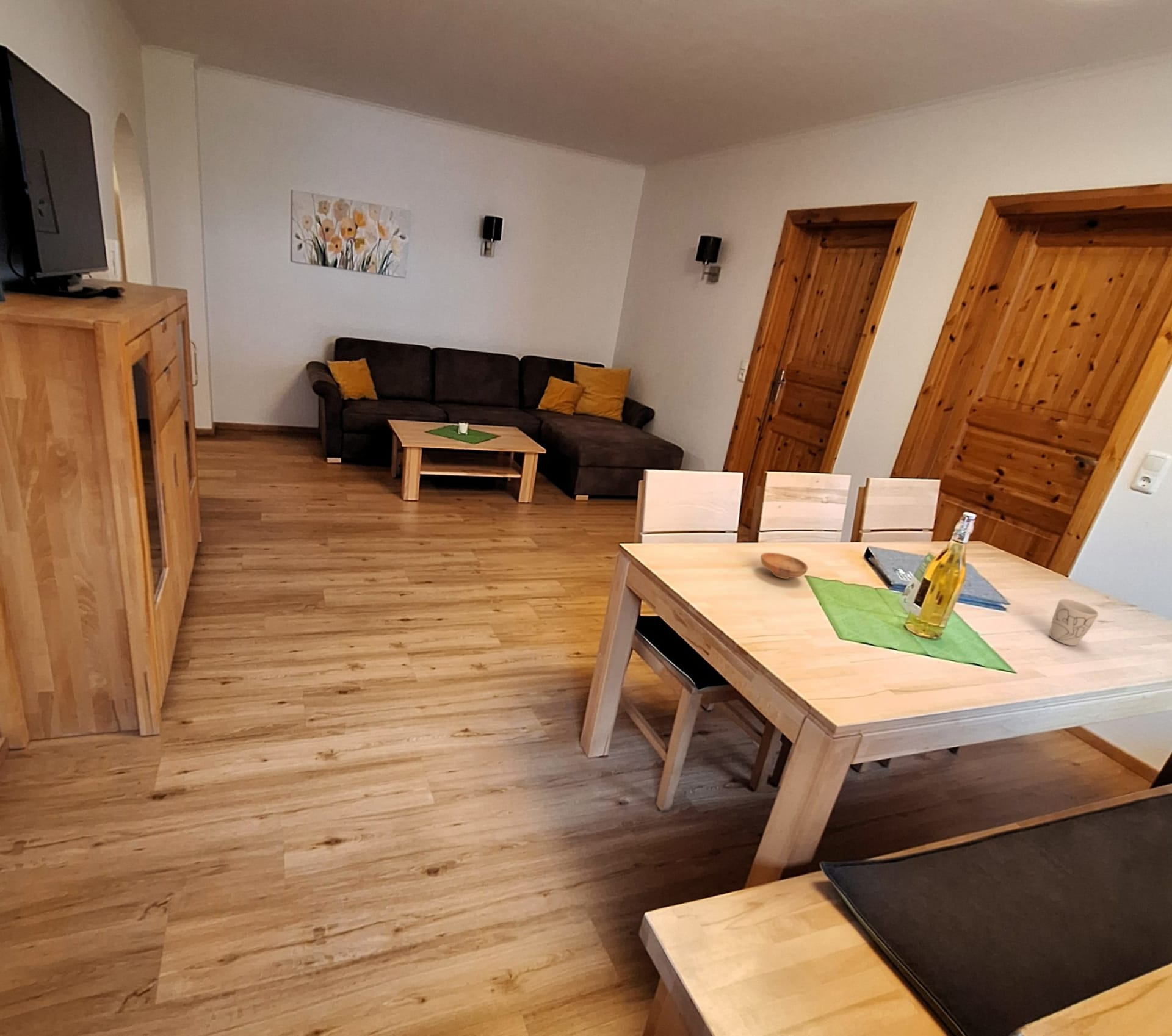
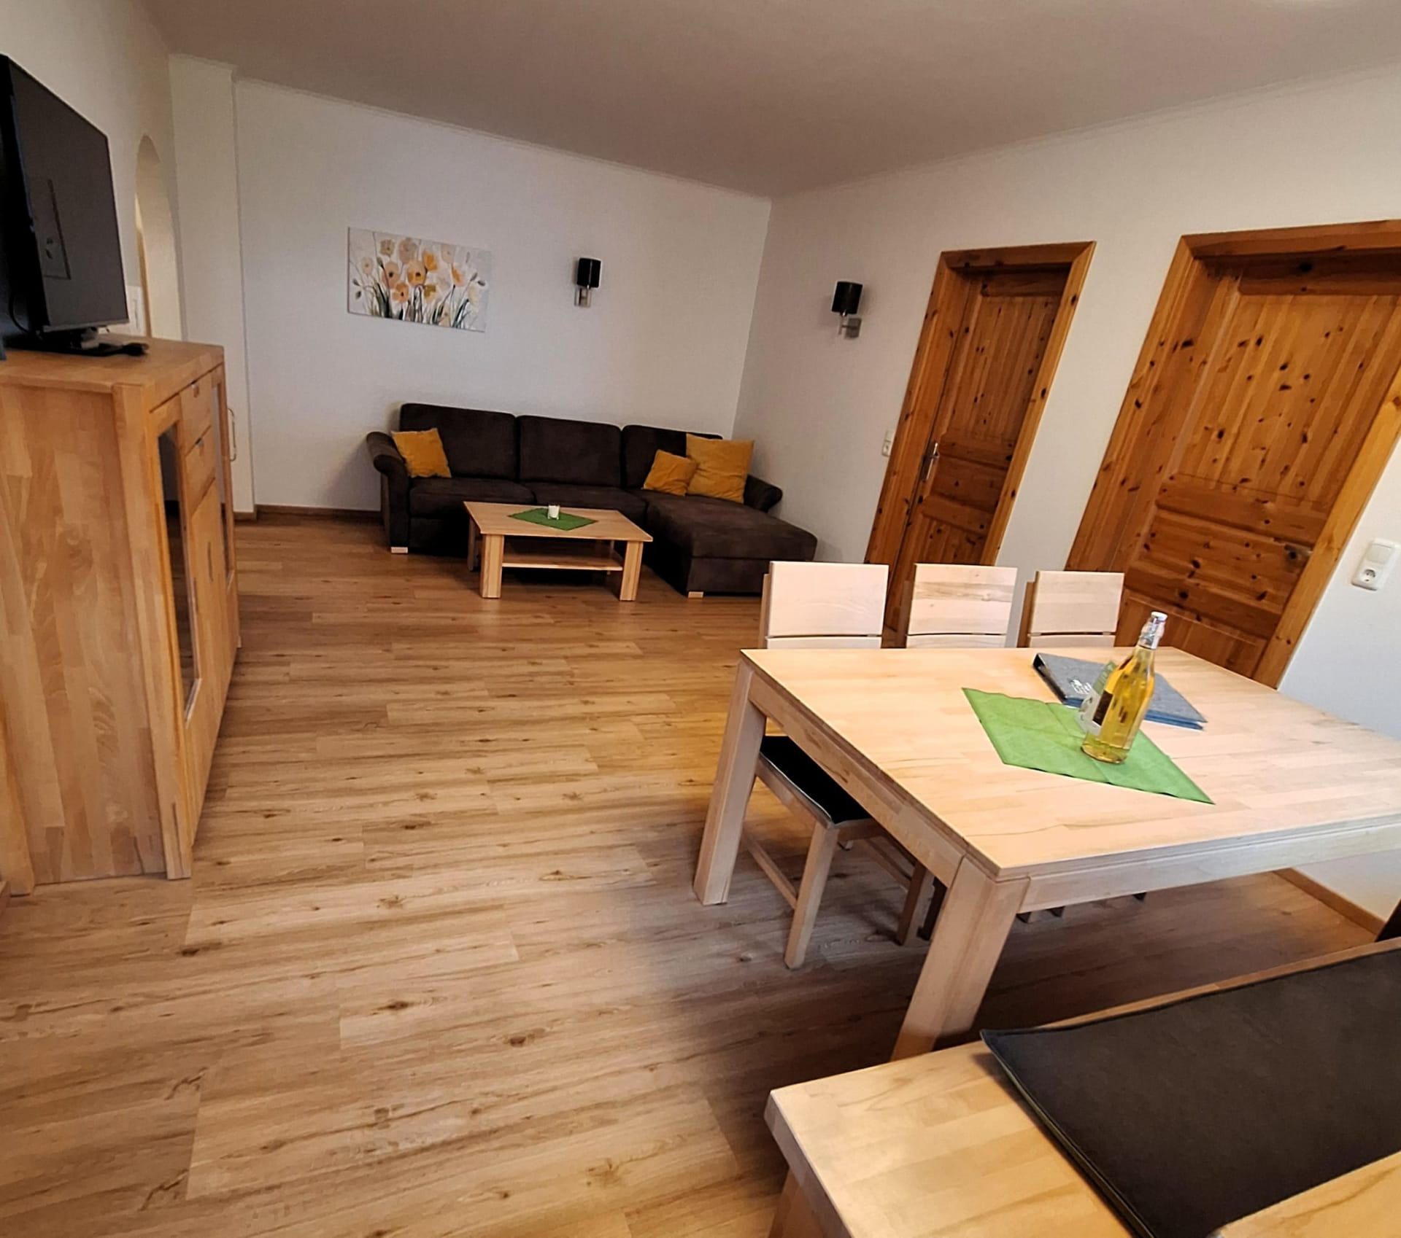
- mug (1074, 623)
- bowl (782, 568)
